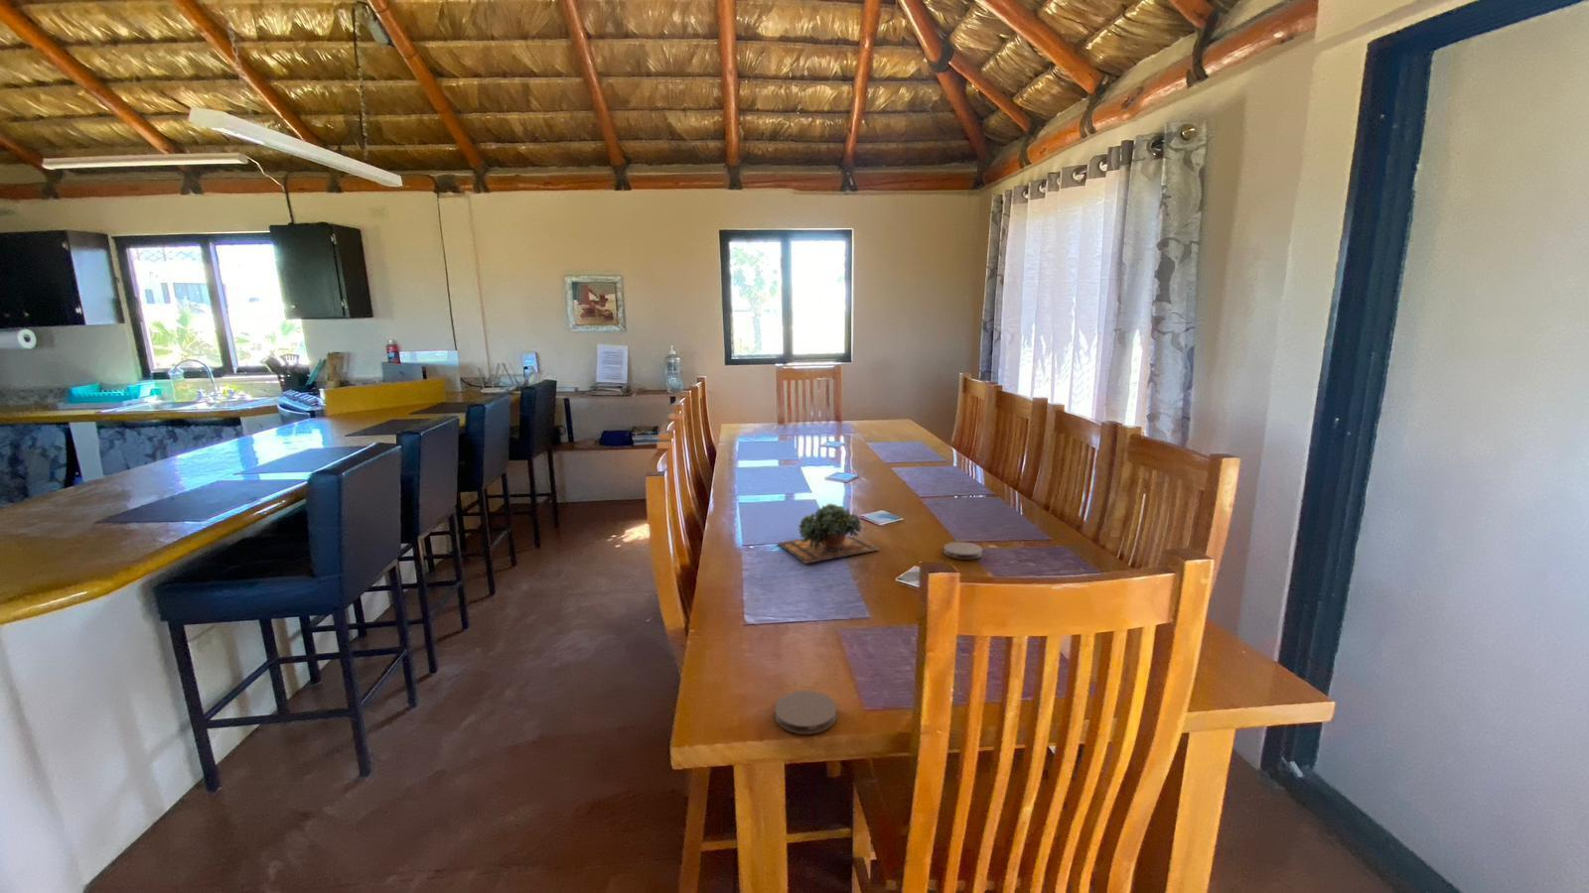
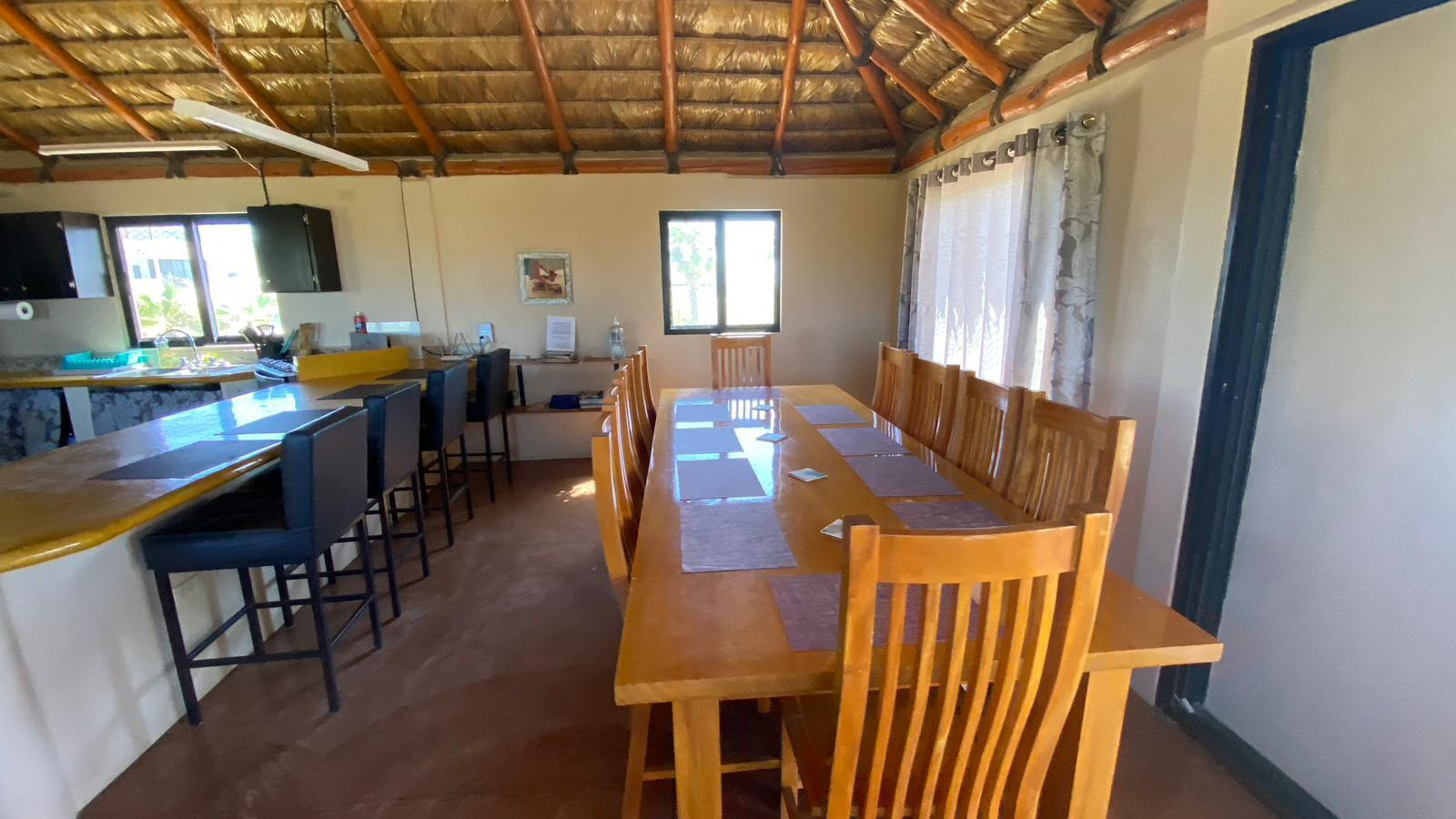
- coaster (963, 550)
- succulent plant (828, 524)
- coaster (805, 711)
